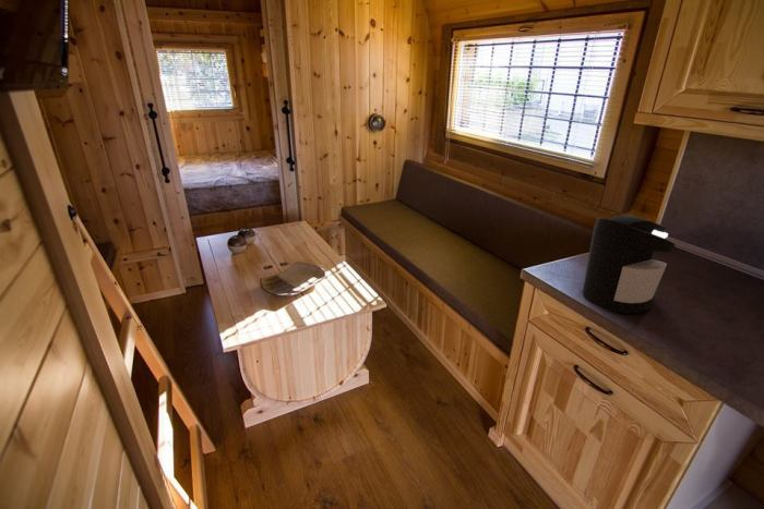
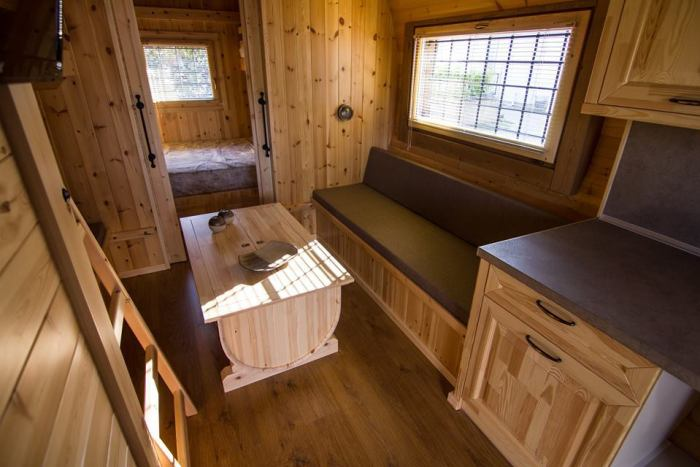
- coffee maker (629, 257)
